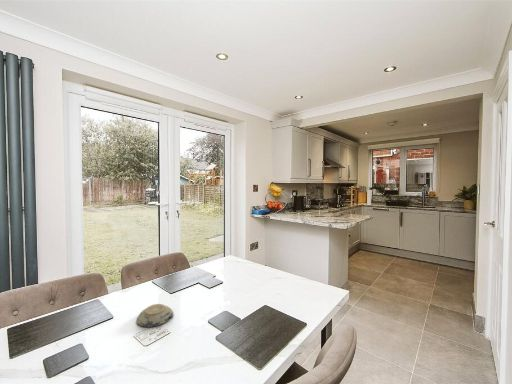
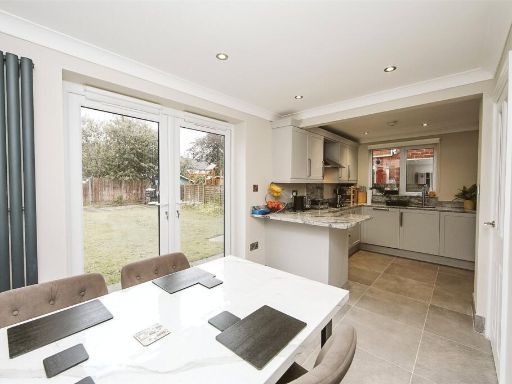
- decorative bowl (155, 312)
